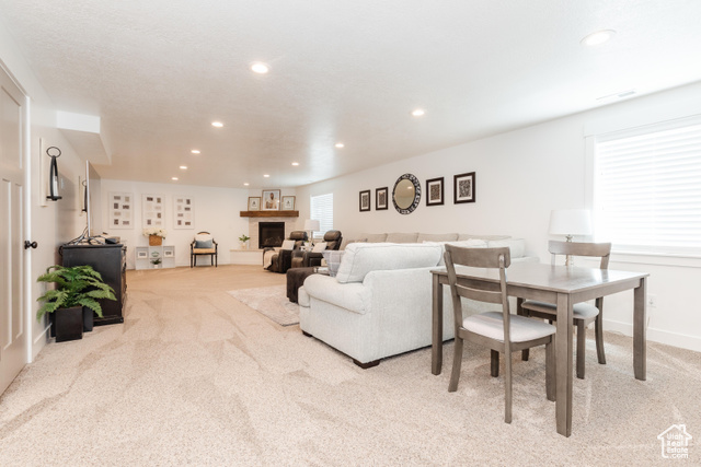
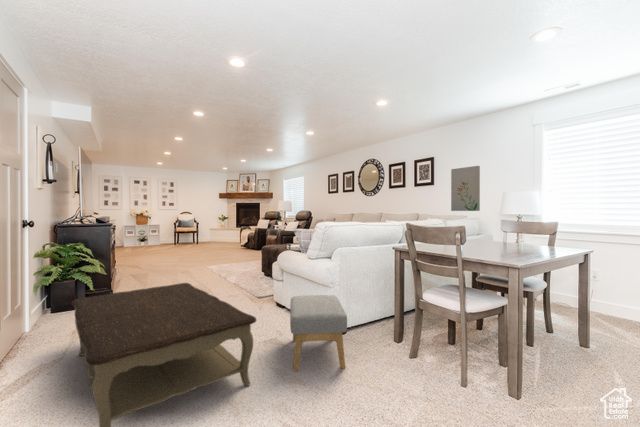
+ coffee table (156, 337)
+ footstool (316, 327)
+ wall art (464, 189)
